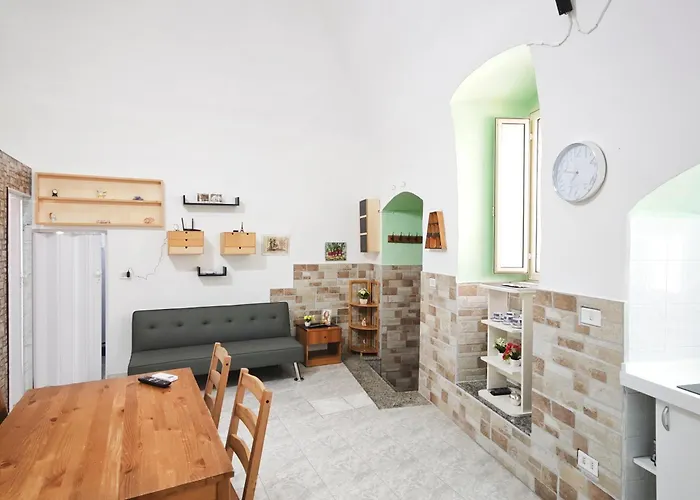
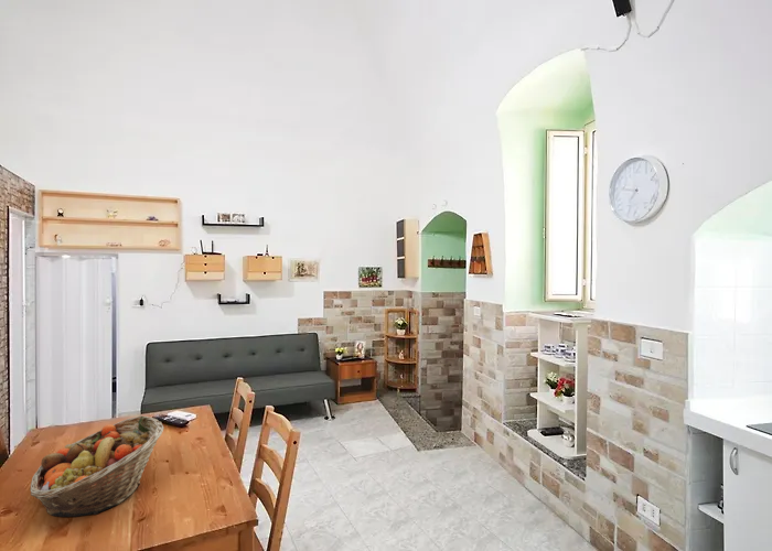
+ fruit basket (100, 462)
